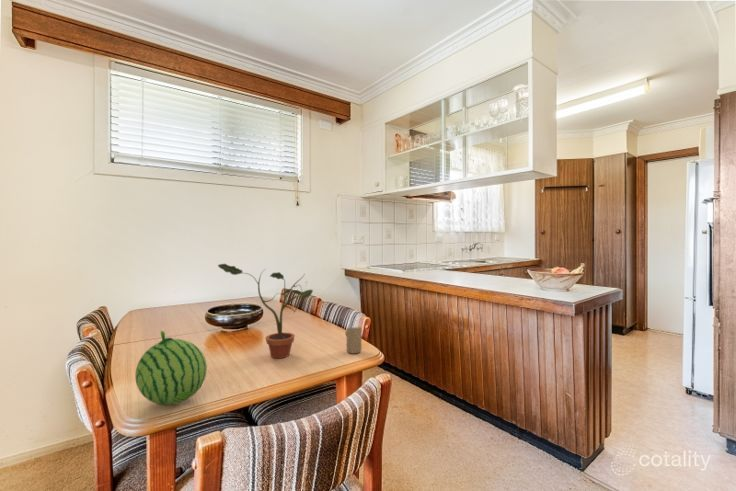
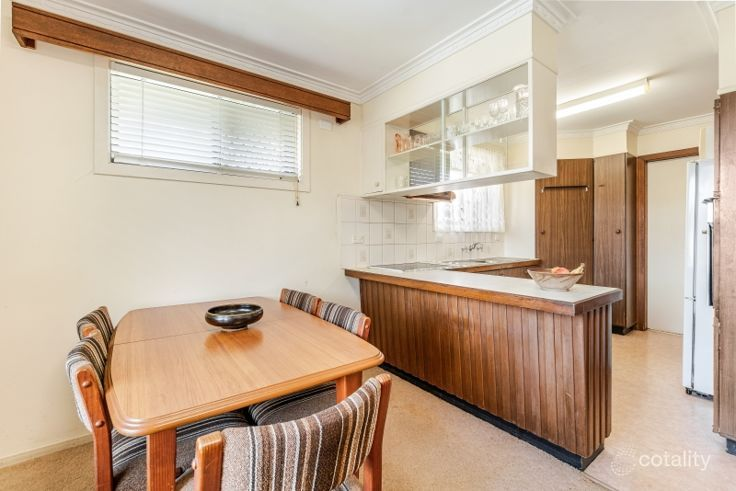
- potted plant (271, 309)
- candle (353, 338)
- fruit (172, 366)
